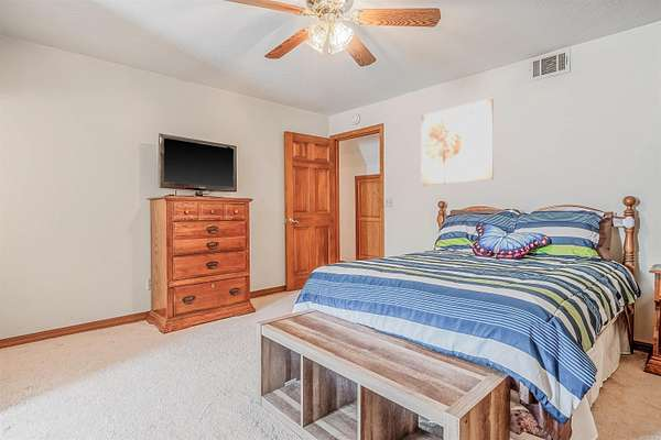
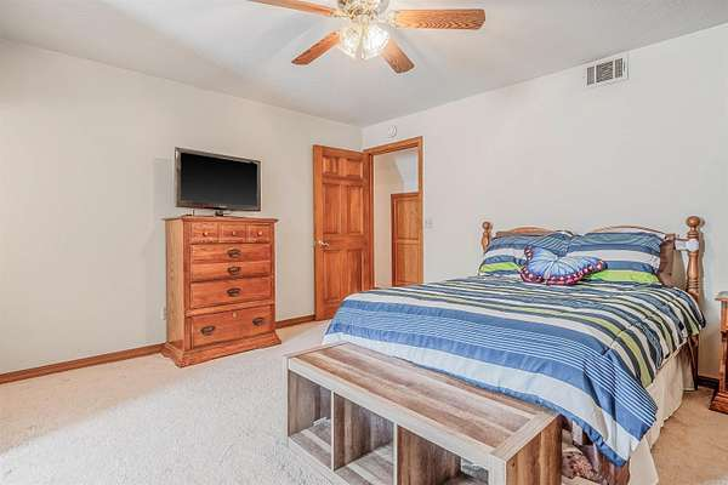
- wall art (454, 145)
